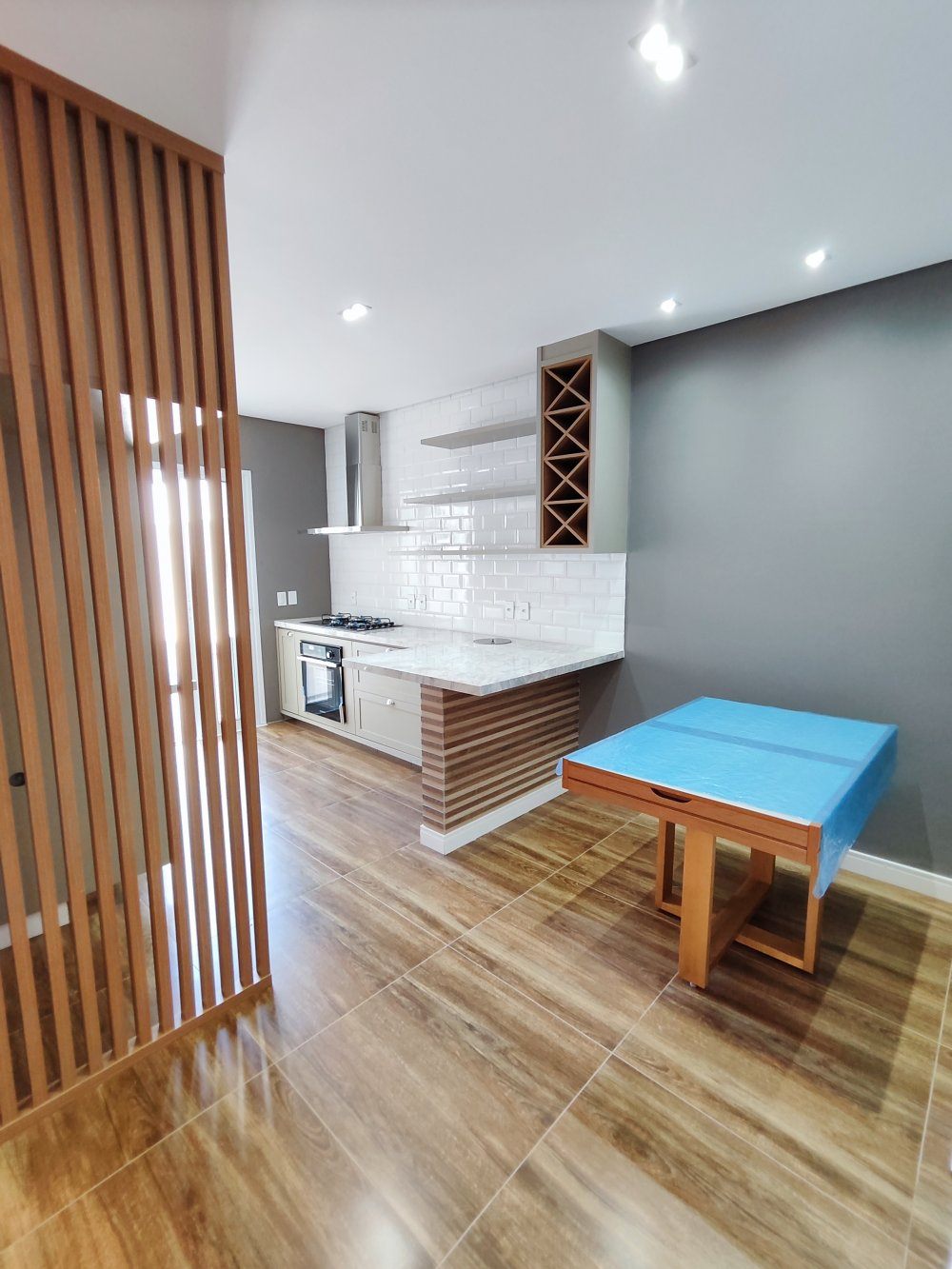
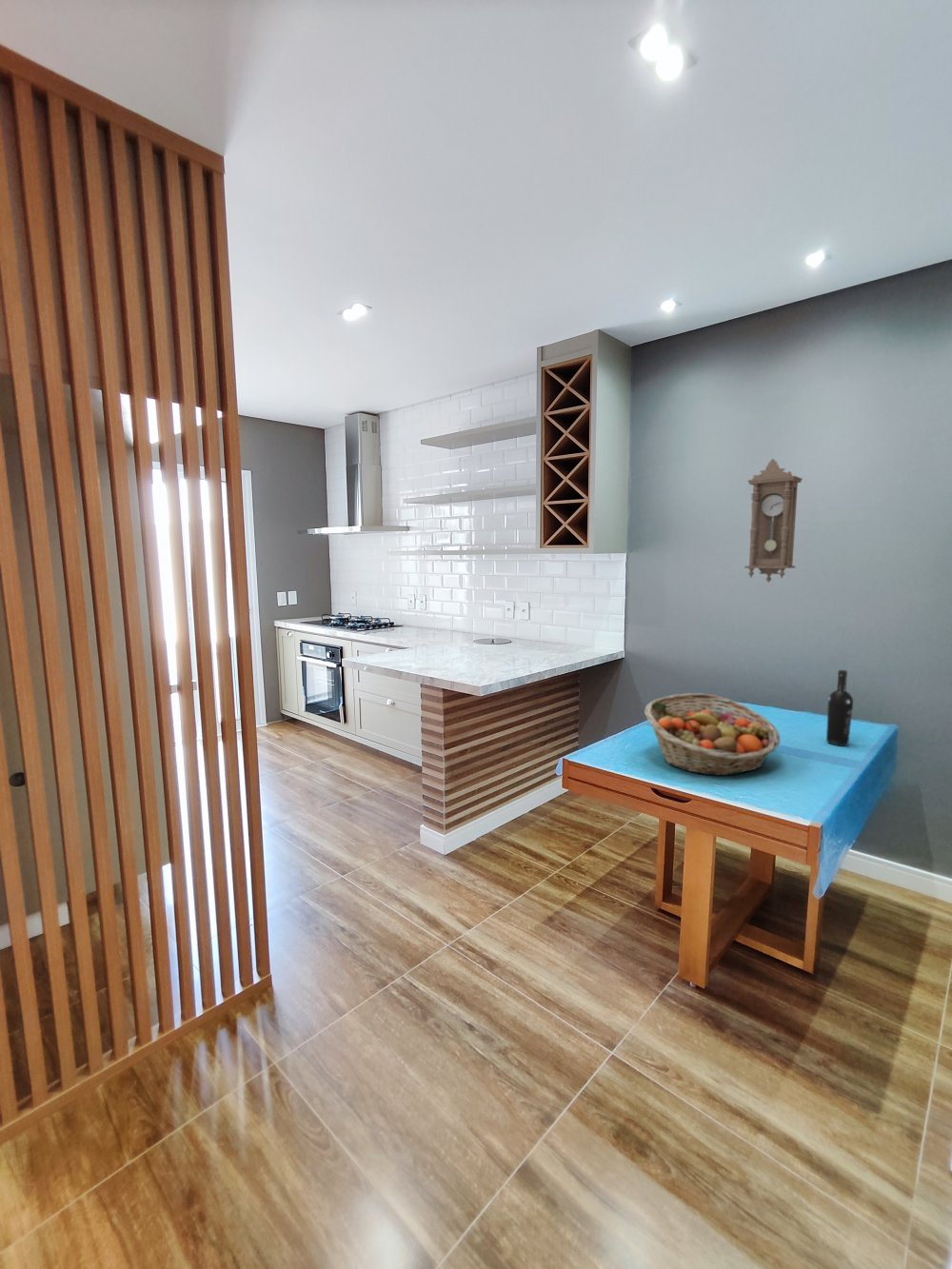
+ fruit basket (709, 732)
+ pendulum clock (772, 522)
+ wine bottle (840, 706)
